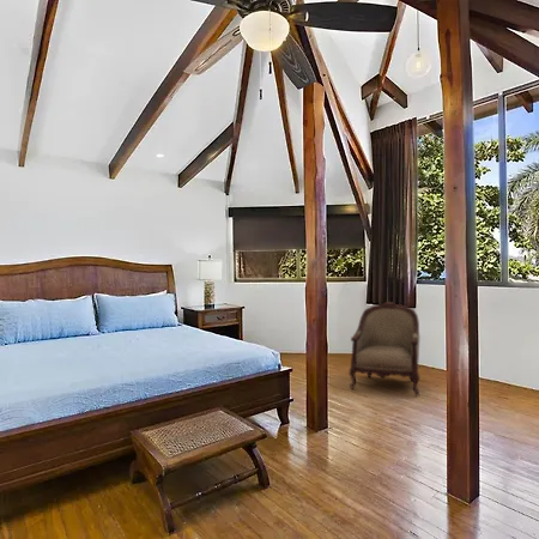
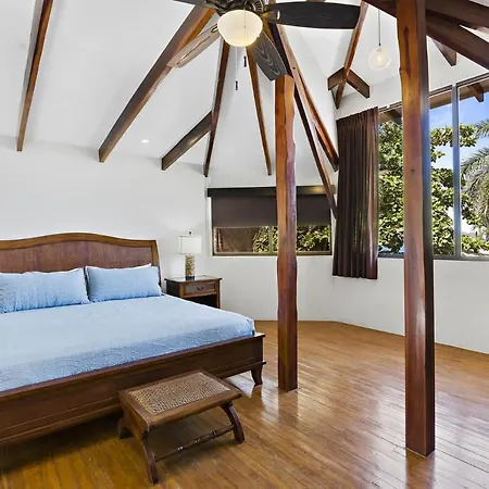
- armchair (386, 344)
